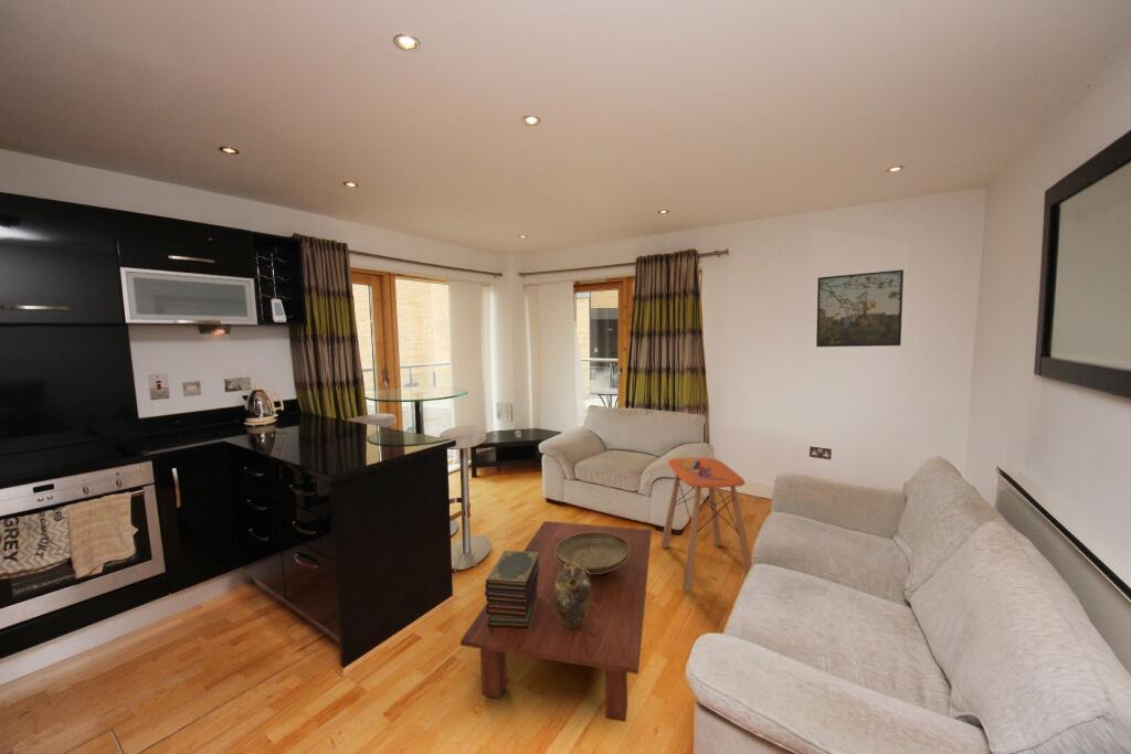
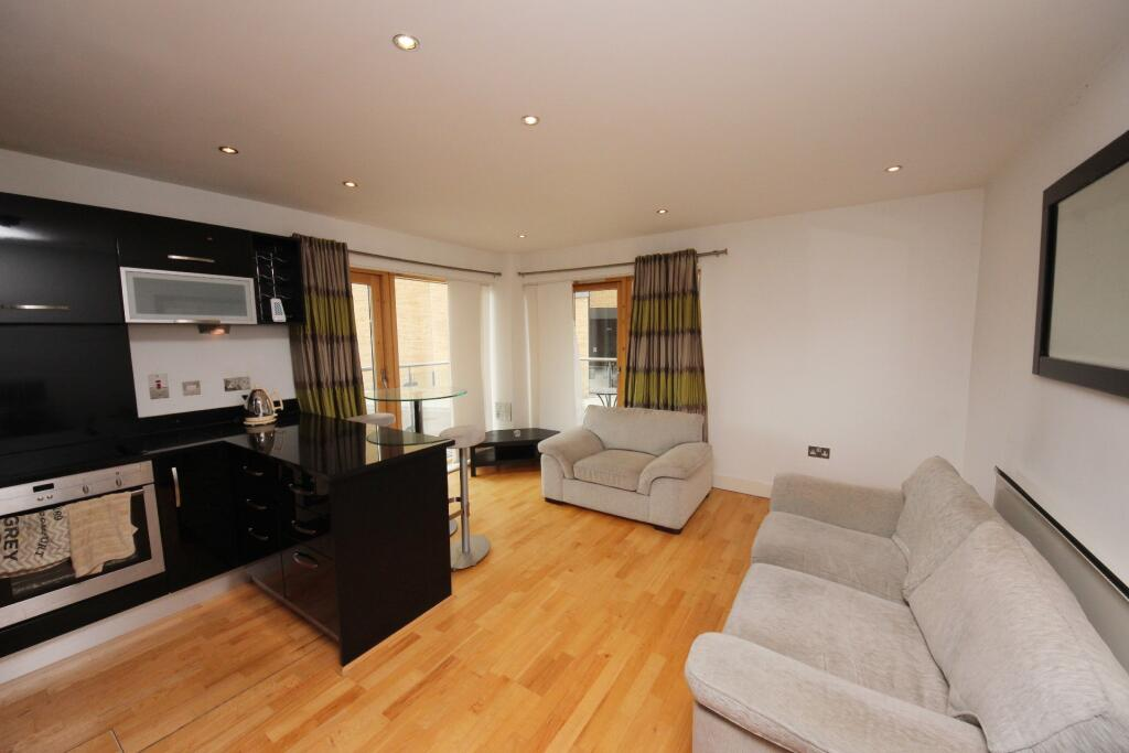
- book stack (514, 586)
- side table (706, 522)
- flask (572, 593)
- decorative bowl (592, 556)
- coffee table (590, 603)
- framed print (857, 310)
